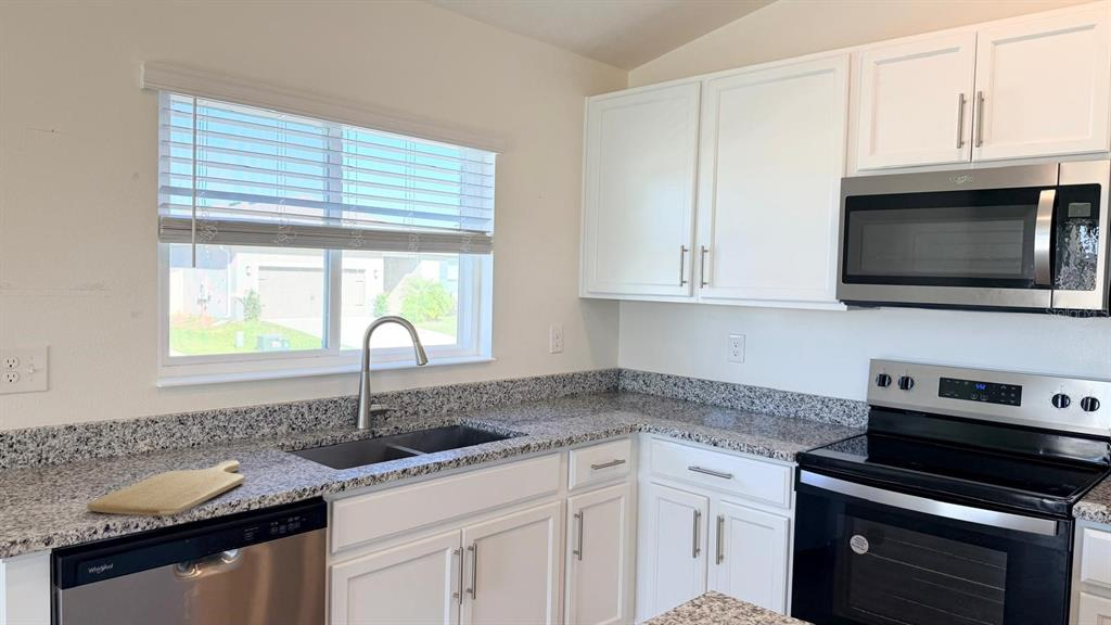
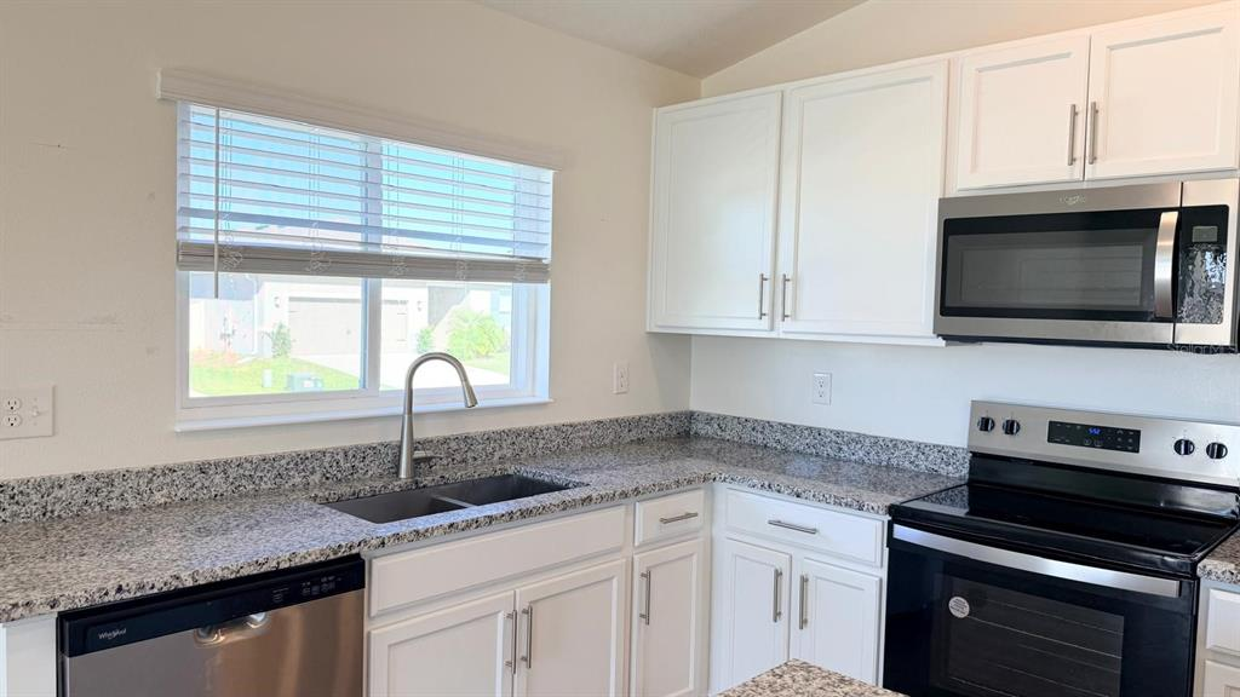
- chopping board (187, 484)
